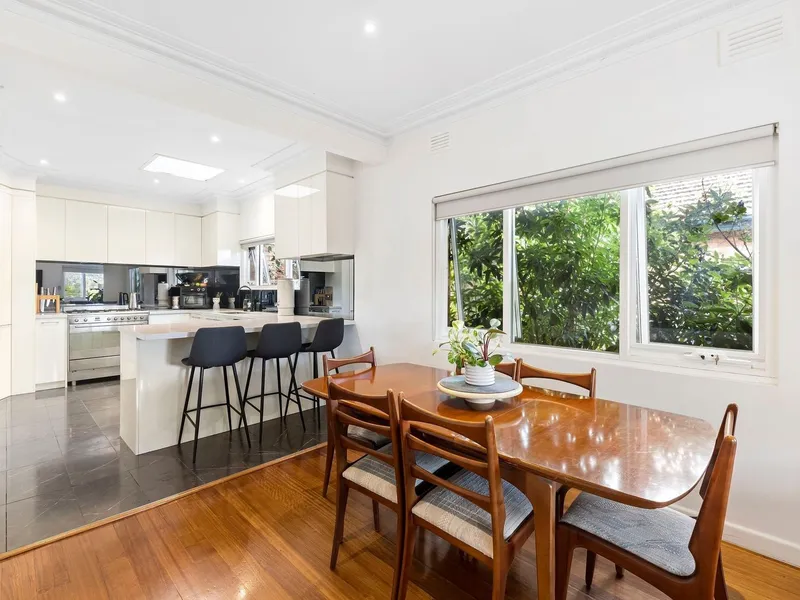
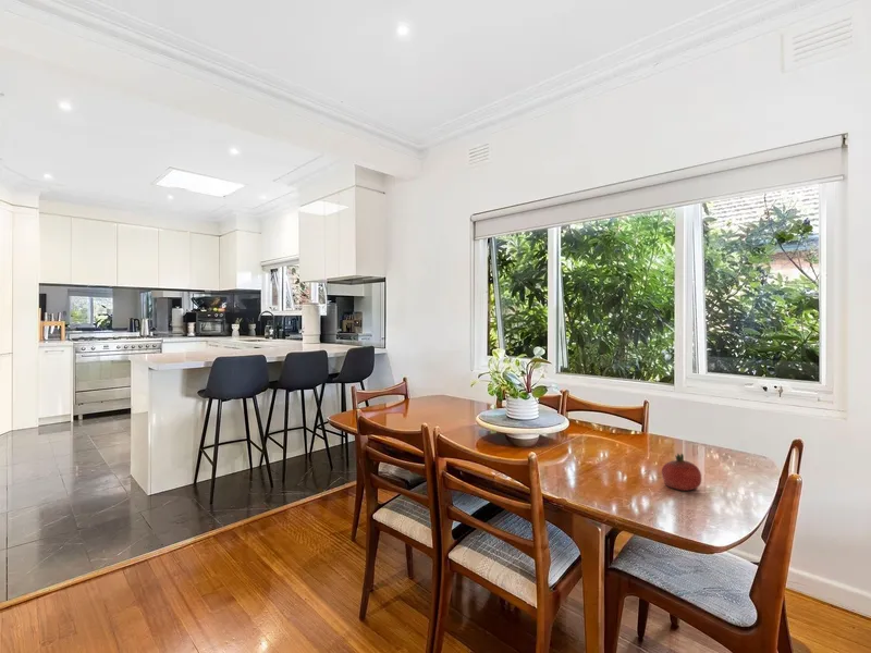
+ fruit (680, 469)
